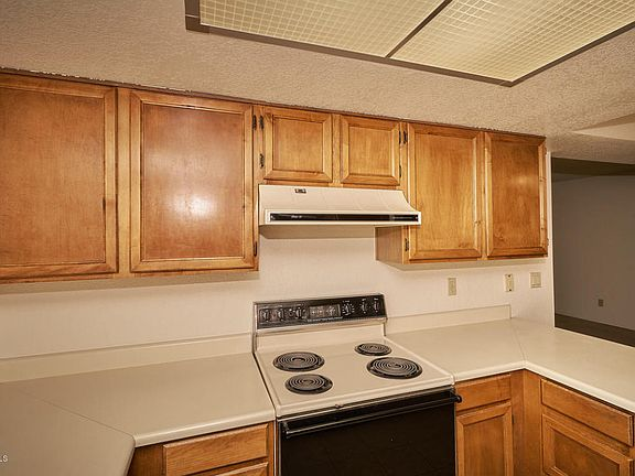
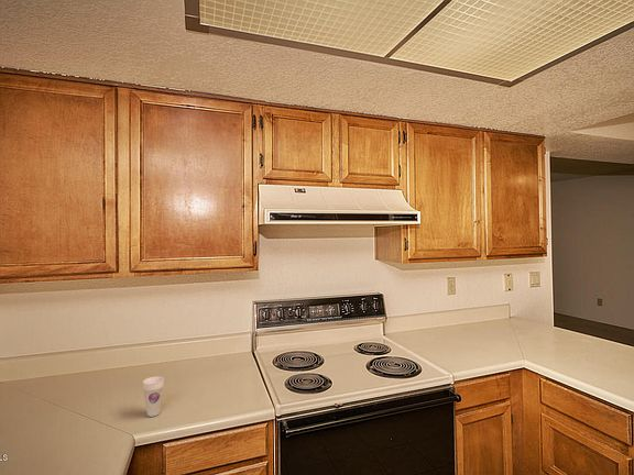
+ cup (153, 397)
